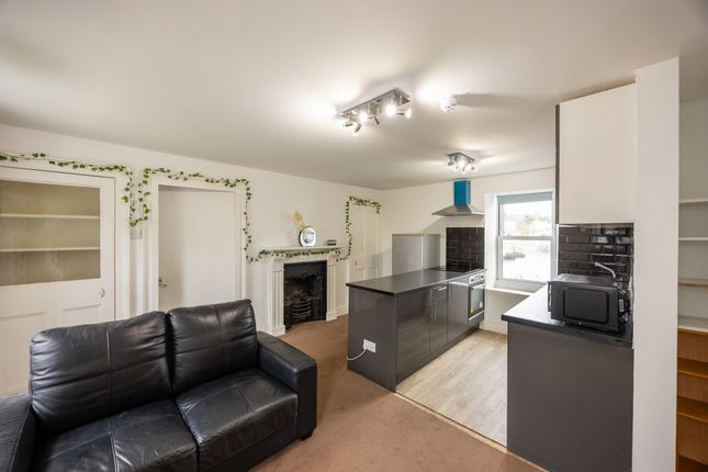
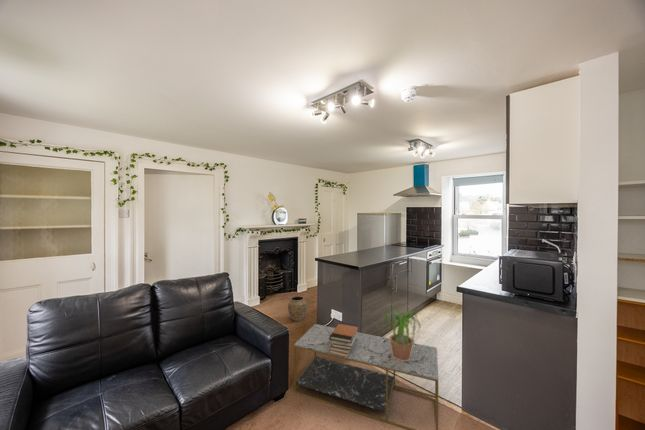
+ book stack (344, 338)
+ coffee table (364, 370)
+ vase (297, 308)
+ potted plant (399, 332)
